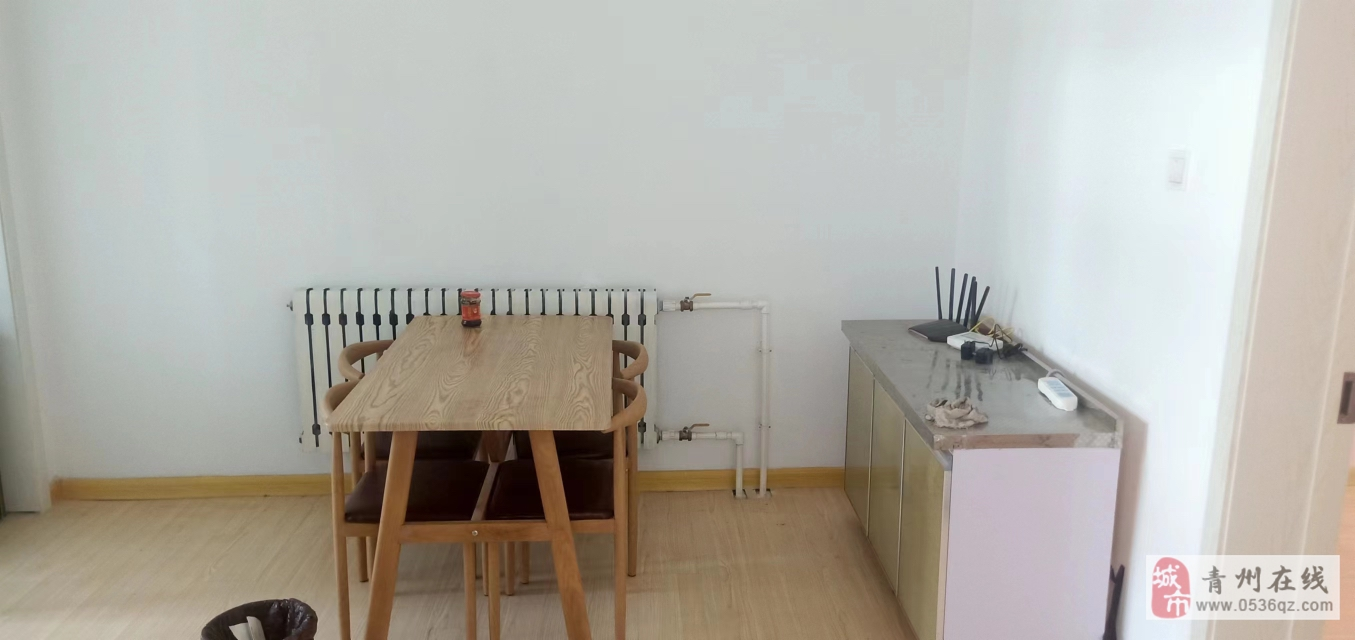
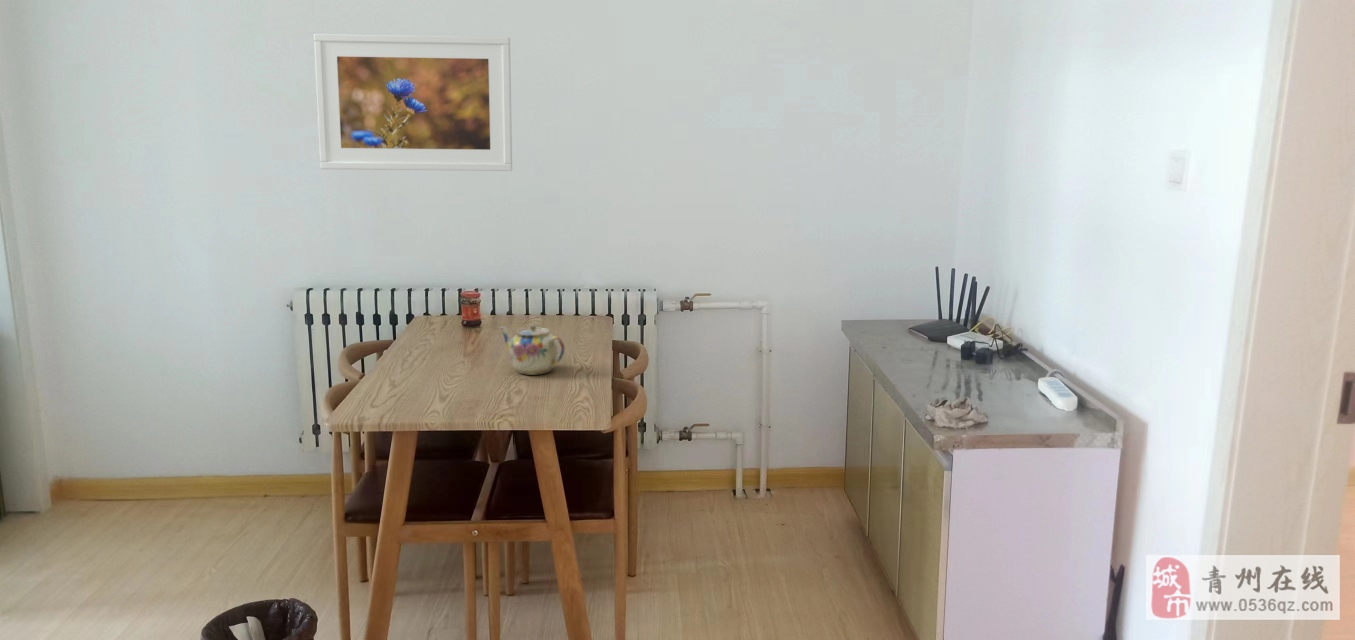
+ teapot (531, 347)
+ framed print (414, 103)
